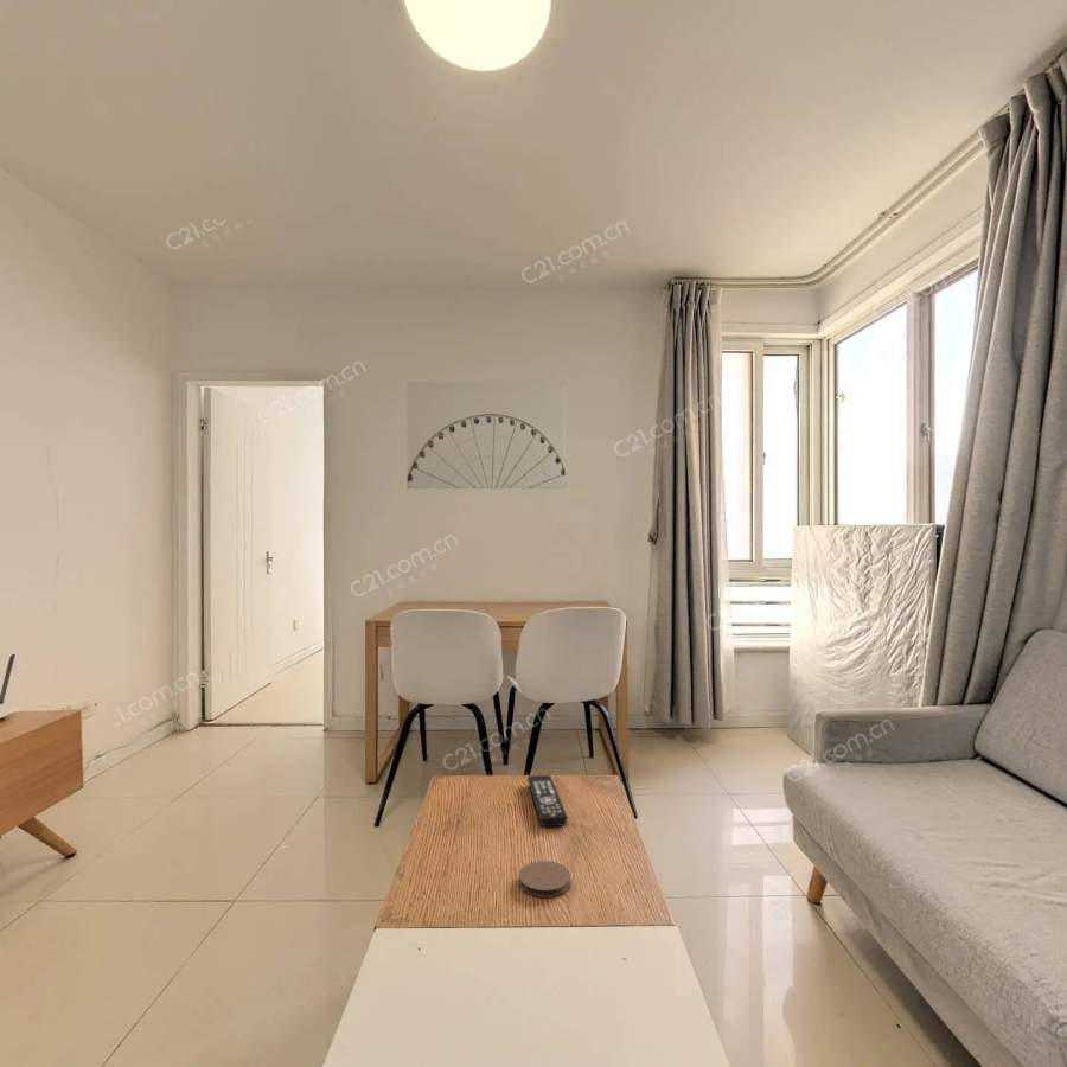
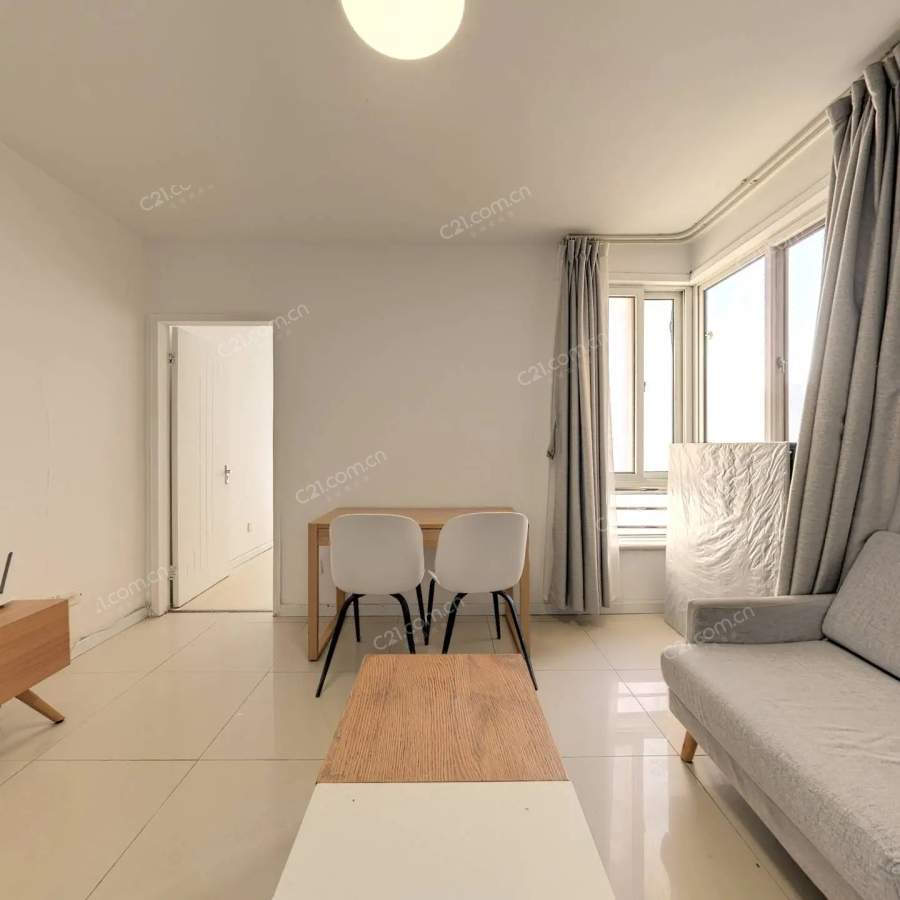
- remote control (545, 798)
- wall art (486, 435)
- coaster (544, 877)
